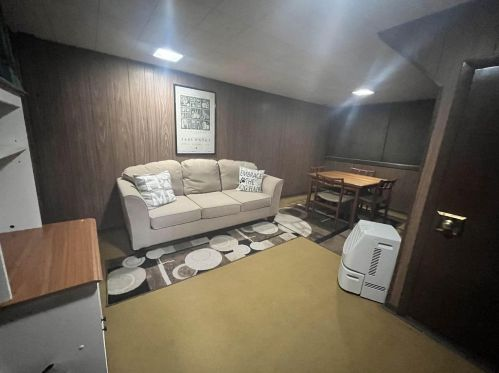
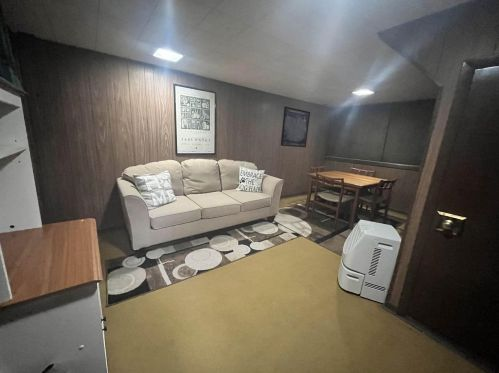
+ wall art (295, 128)
